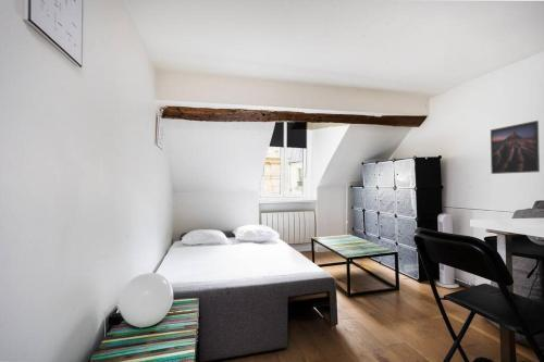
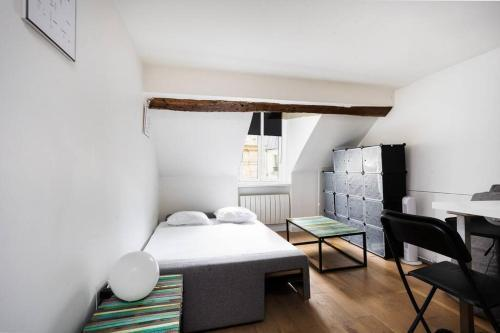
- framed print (512, 149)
